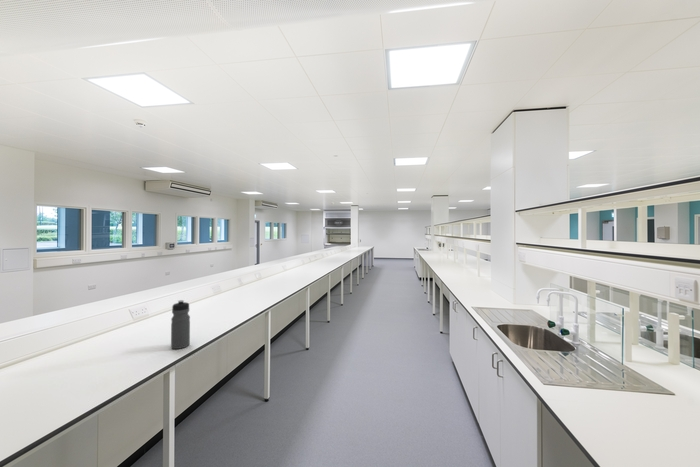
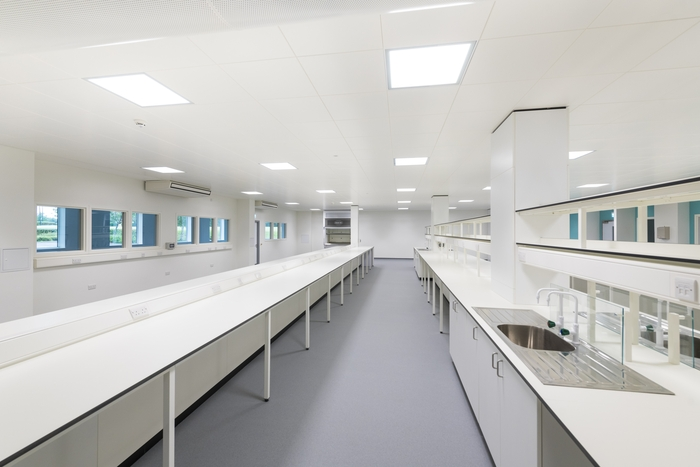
- water bottle (180, 323)
